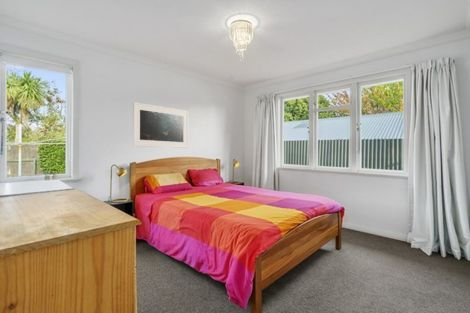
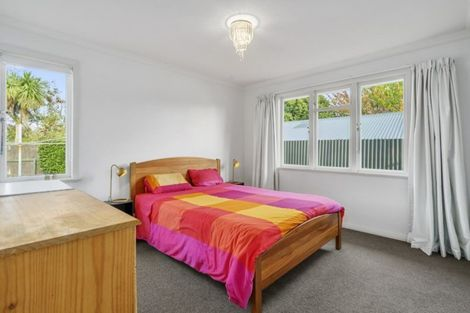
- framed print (163, 127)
